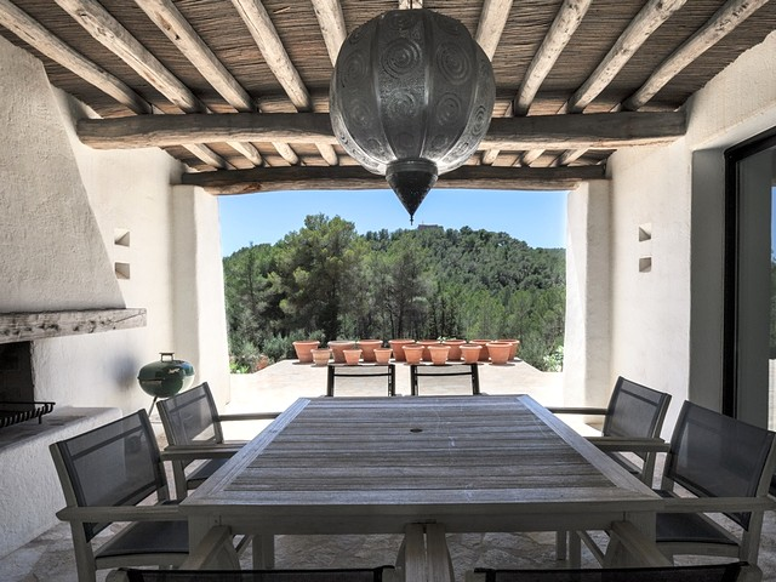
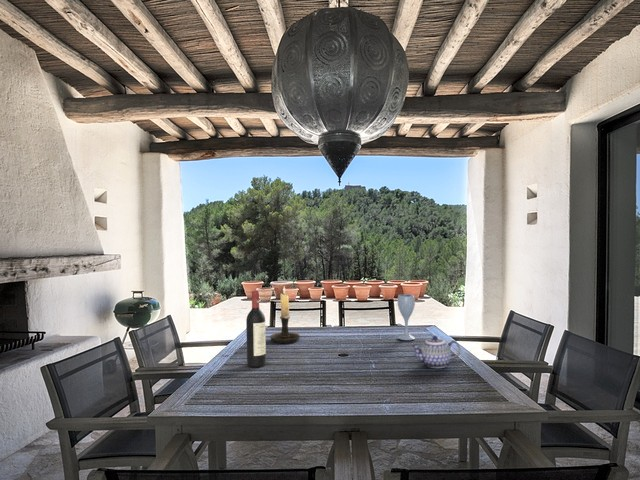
+ teapot (435, 350)
+ cup (406, 317)
+ candle holder (285, 312)
+ wine bottle (255, 328)
